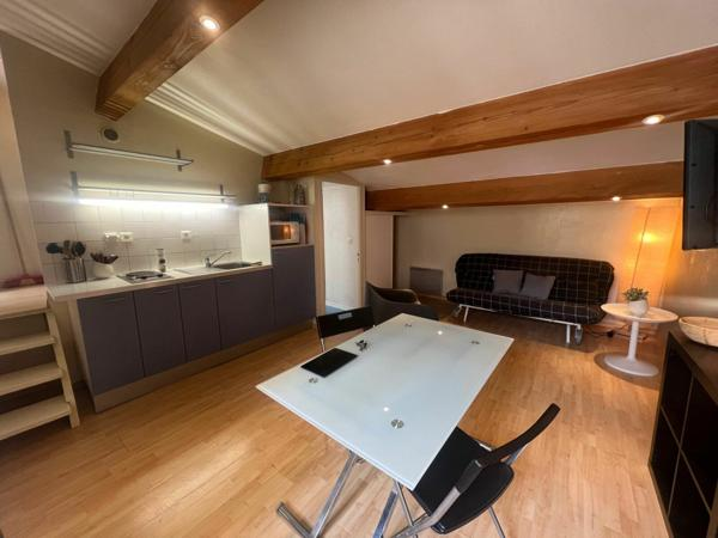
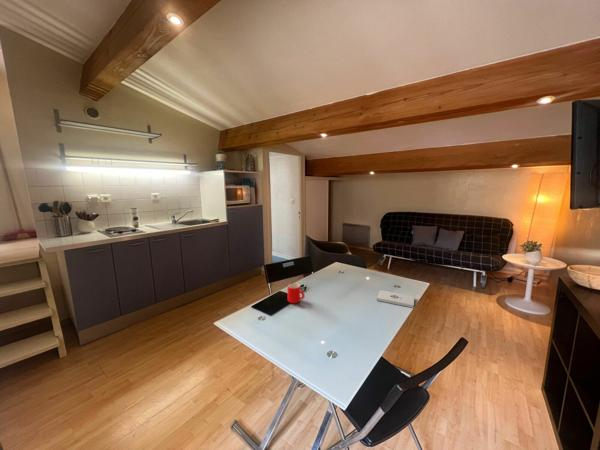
+ notepad (395, 298)
+ mug (296, 294)
